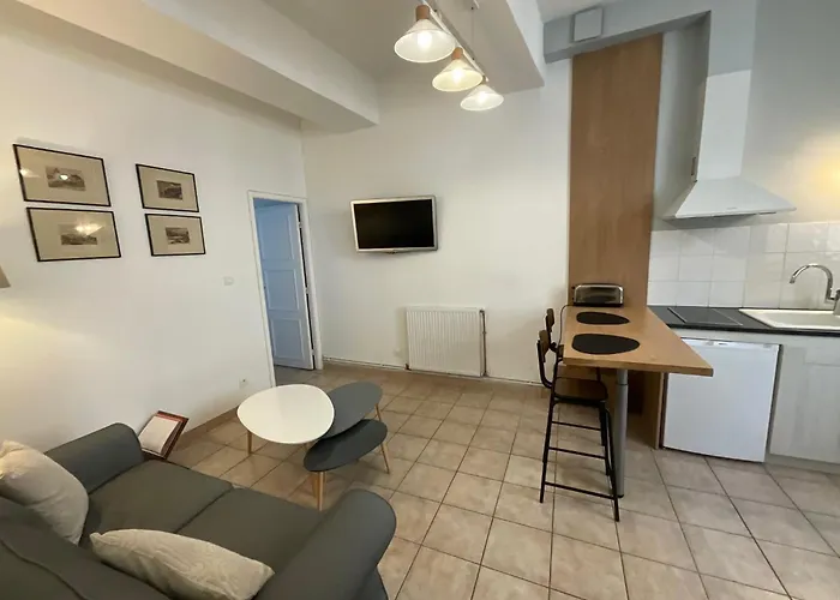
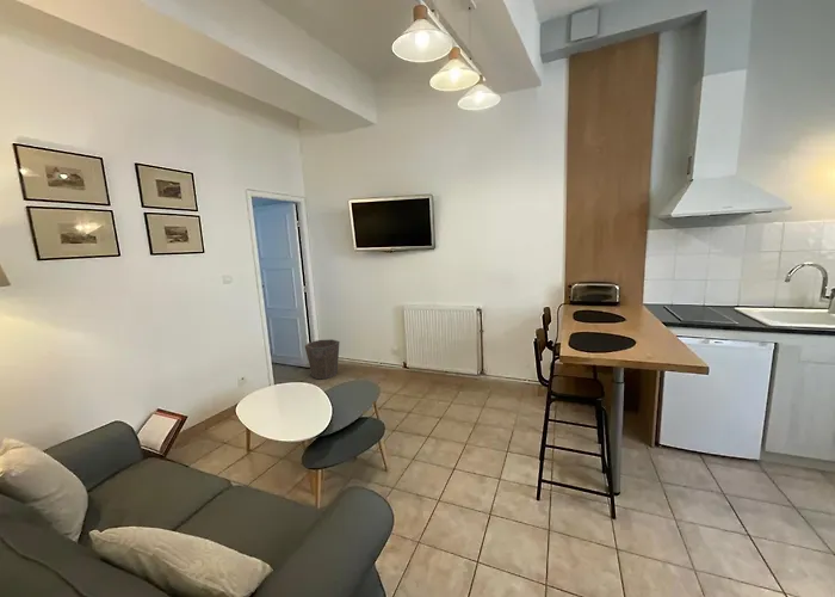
+ waste bin (323, 358)
